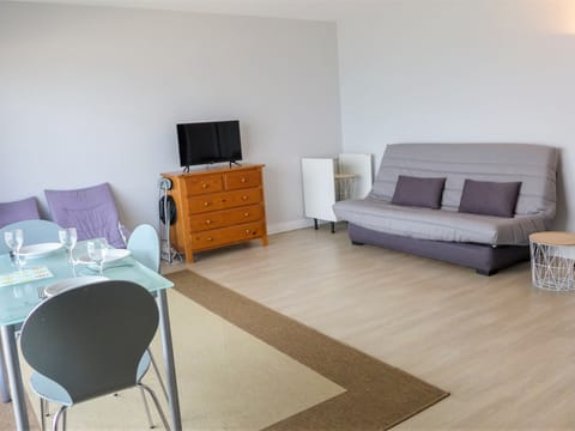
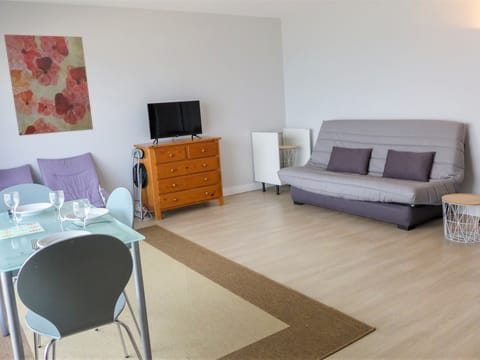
+ wall art (51, 85)
